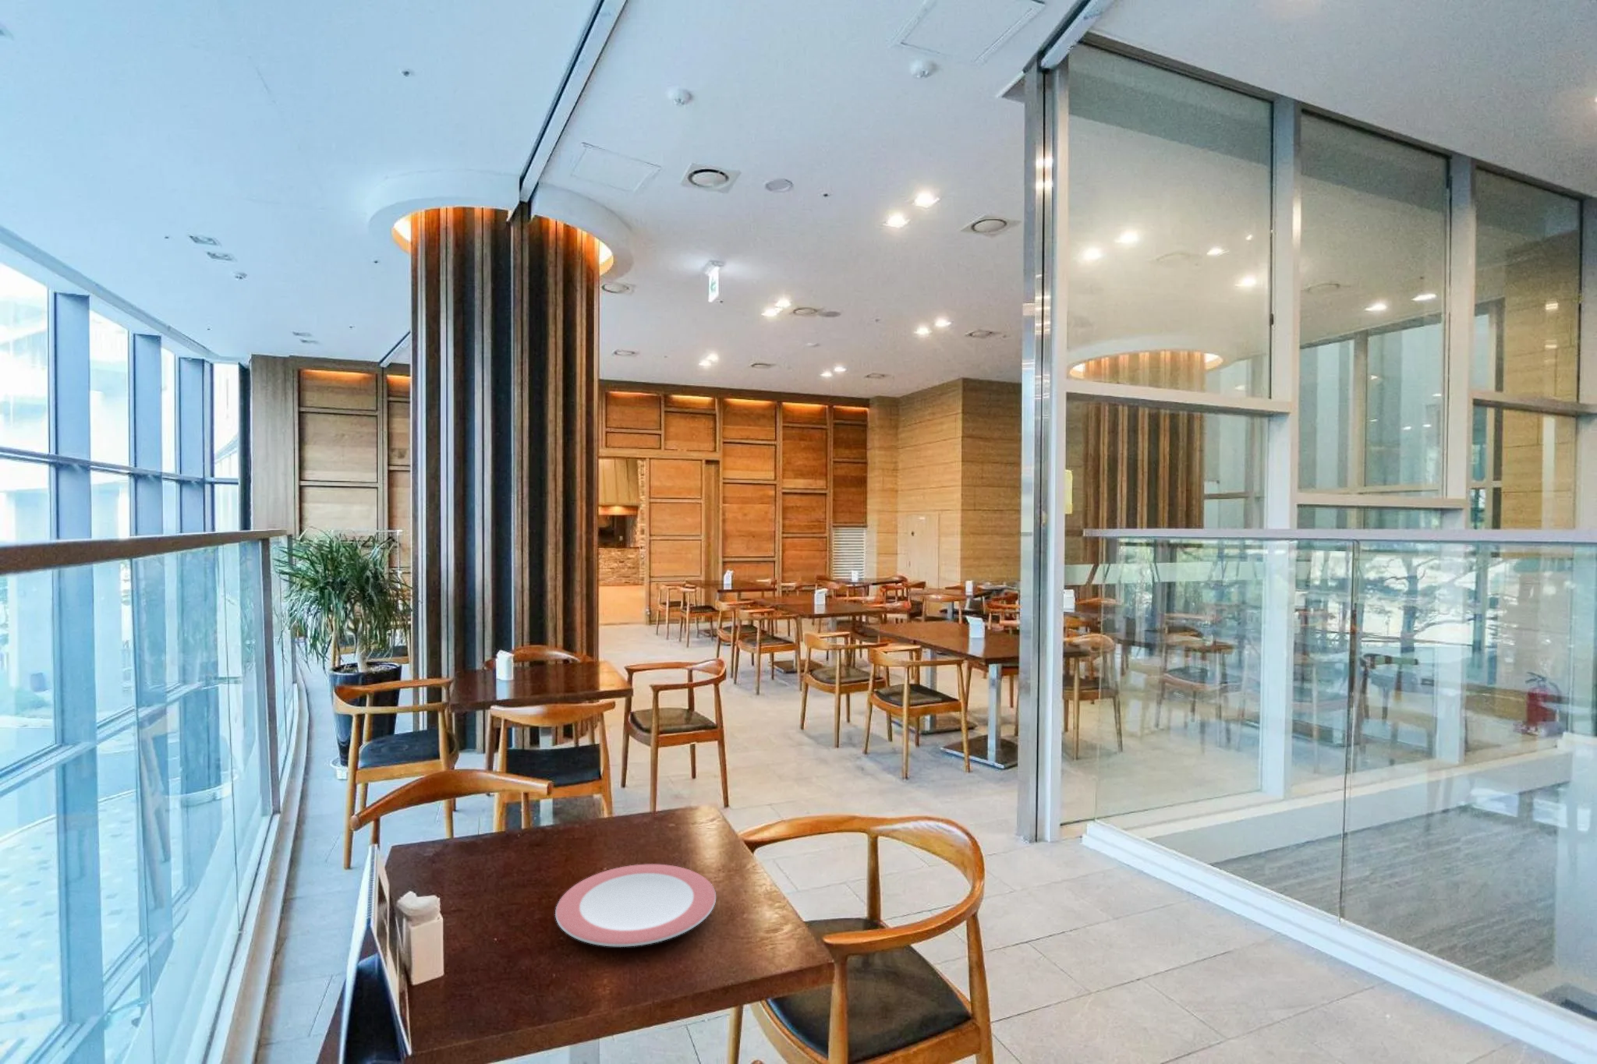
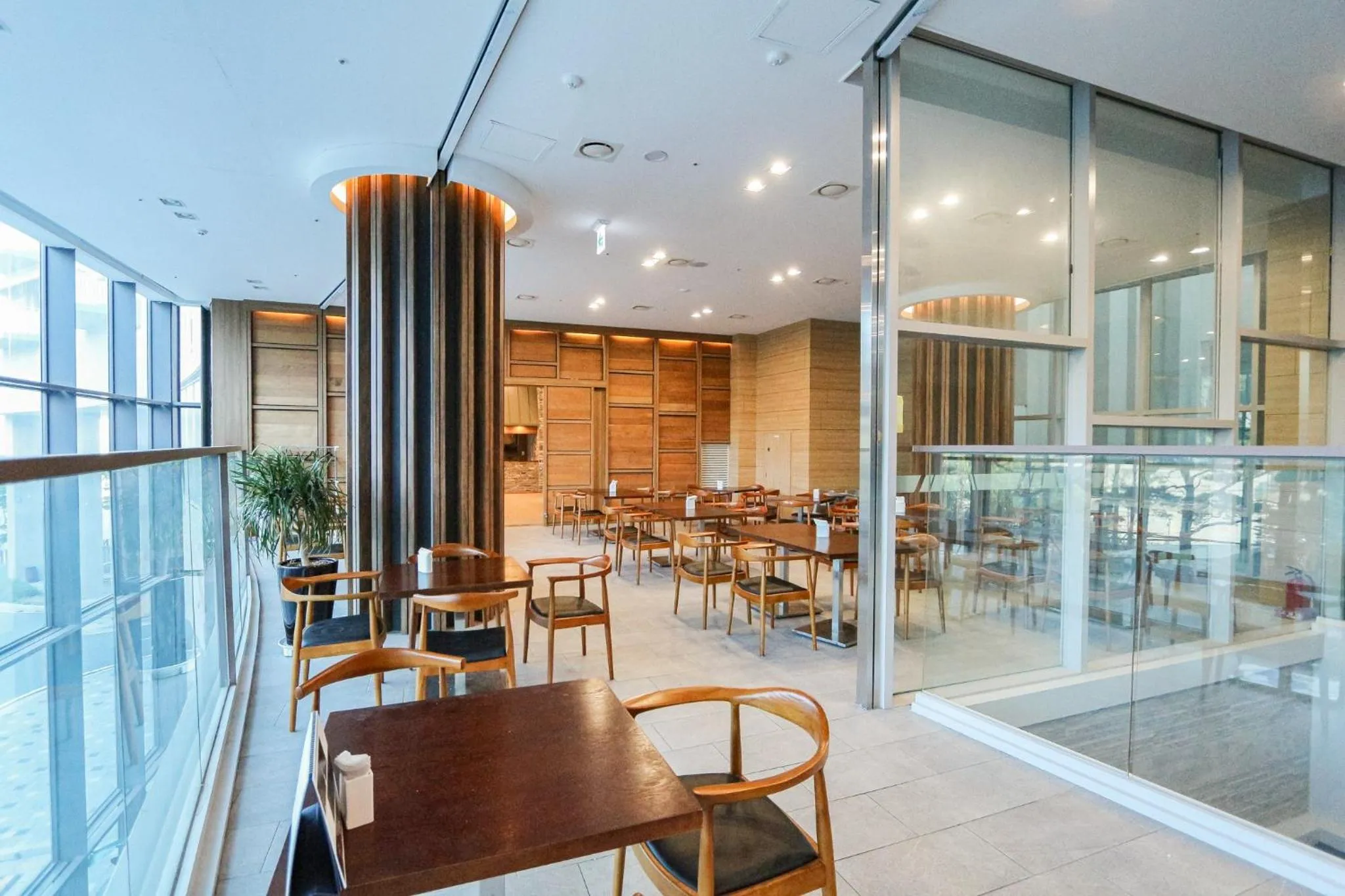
- plate (638, 905)
